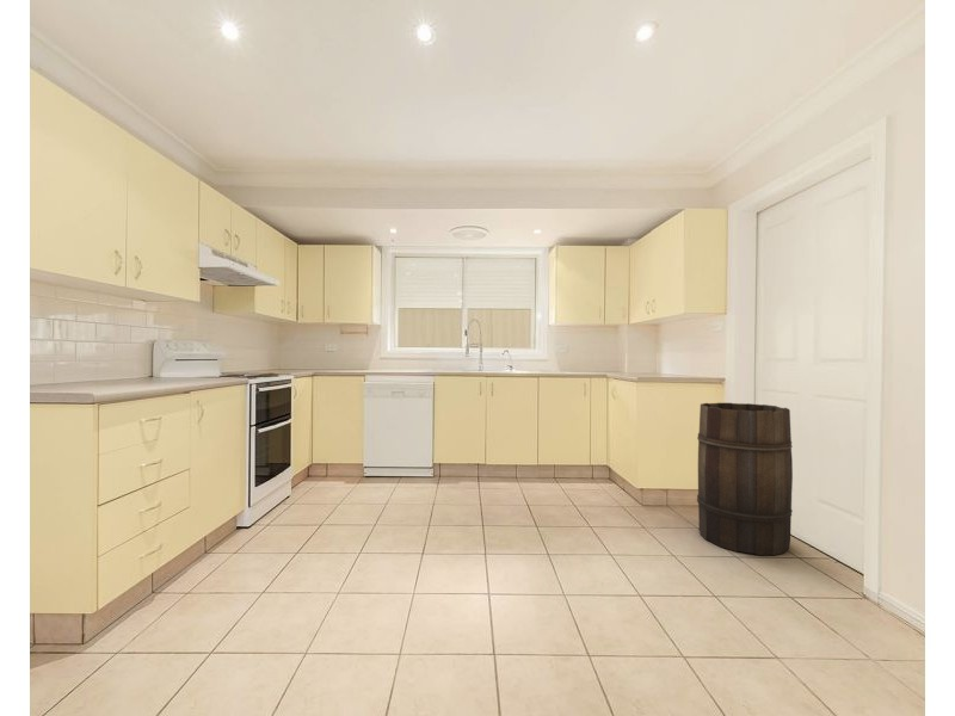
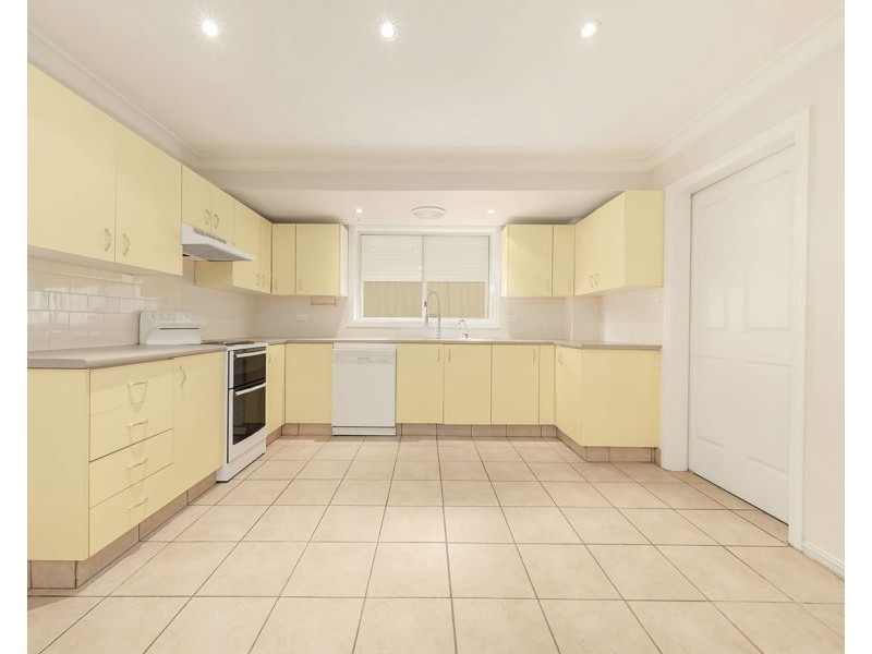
- wooden barrel (741, 473)
